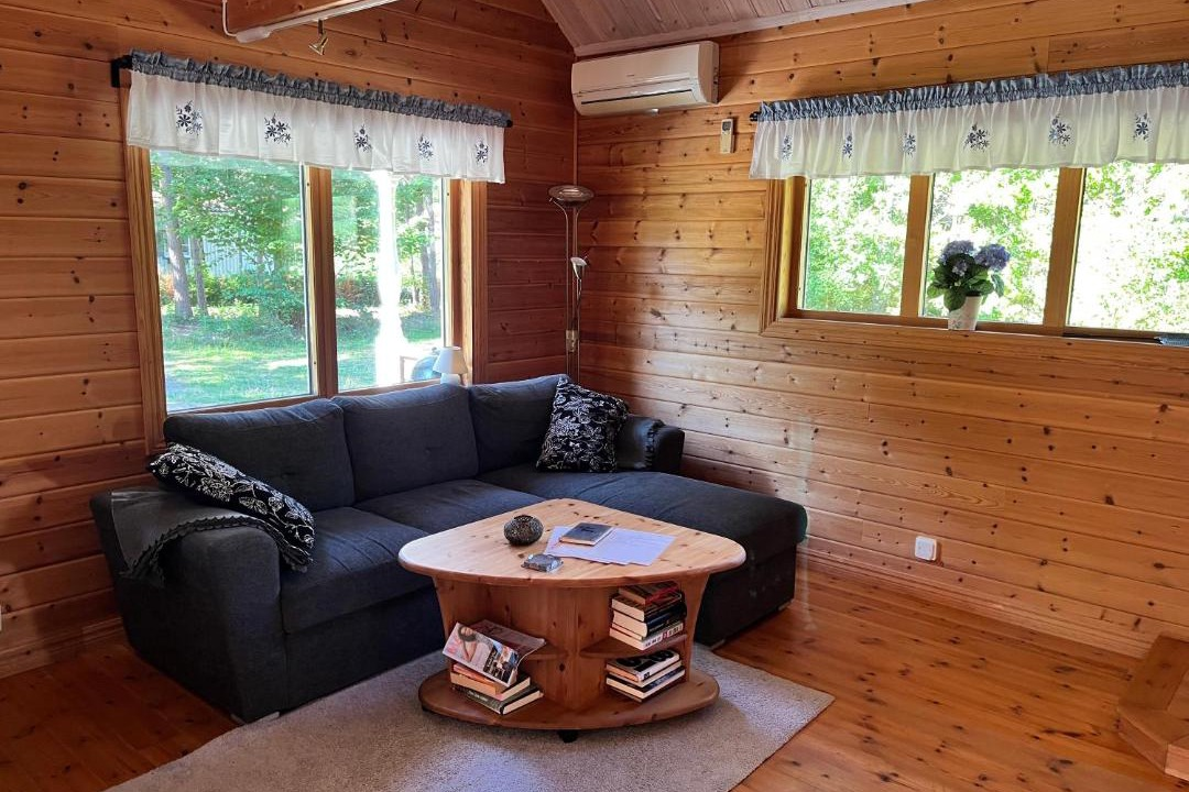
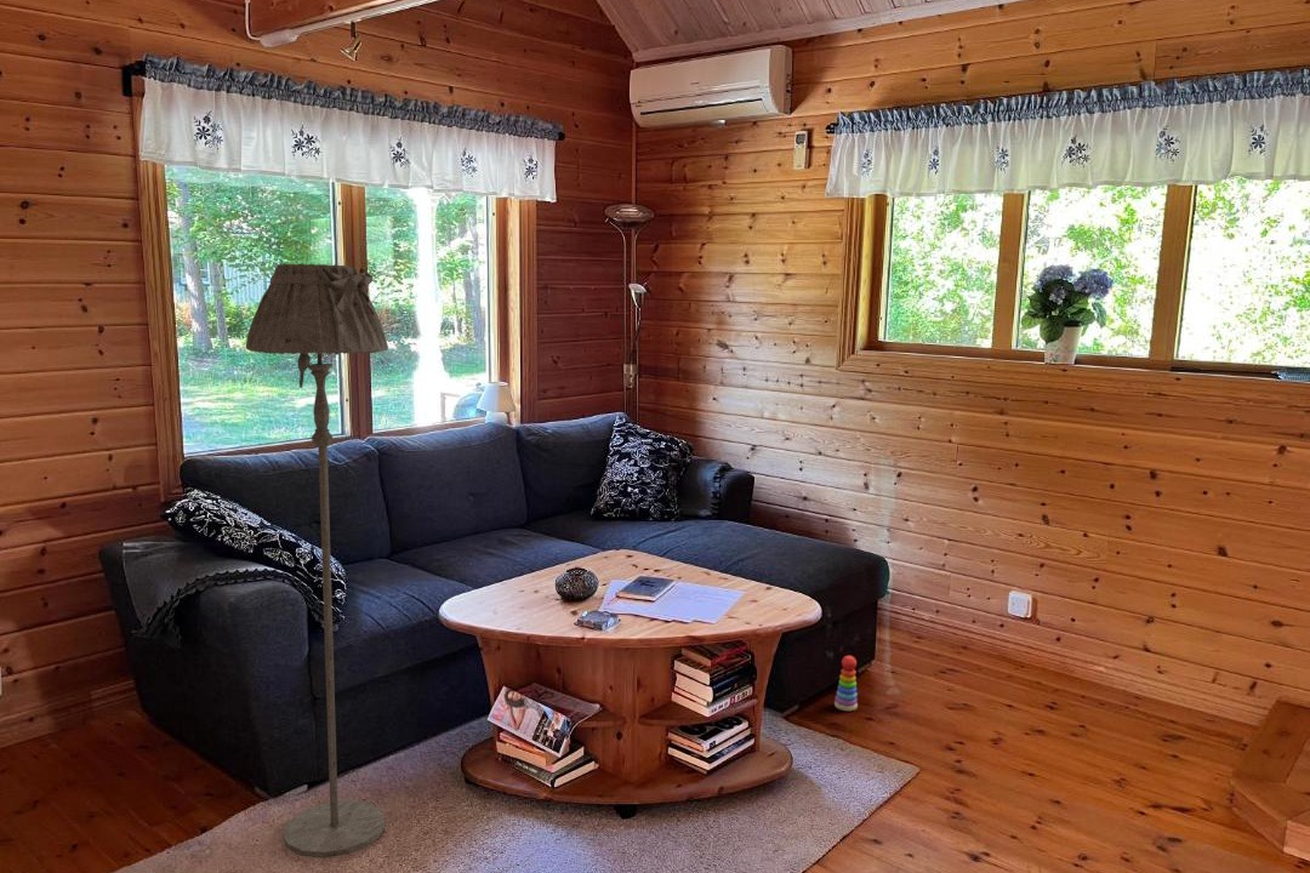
+ floor lamp (325, 559)
+ stacking toy (847, 681)
